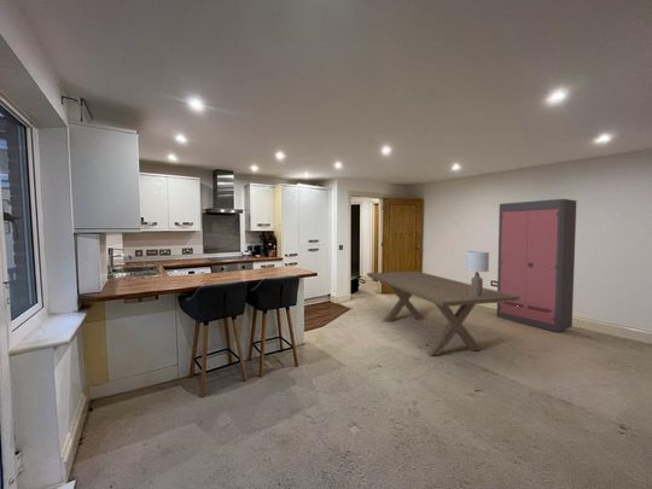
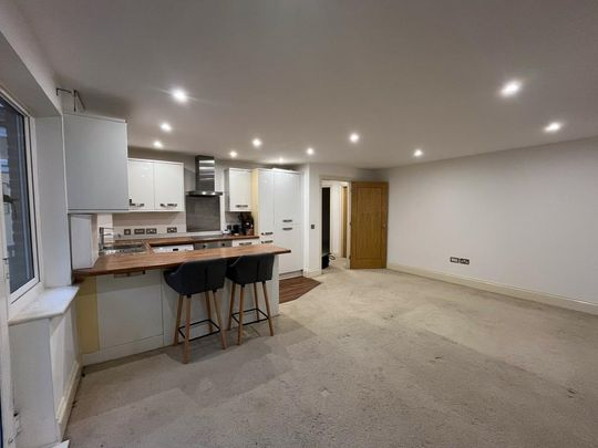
- dining table (429, 301)
- lamp (477, 273)
- storage cabinet (532, 262)
